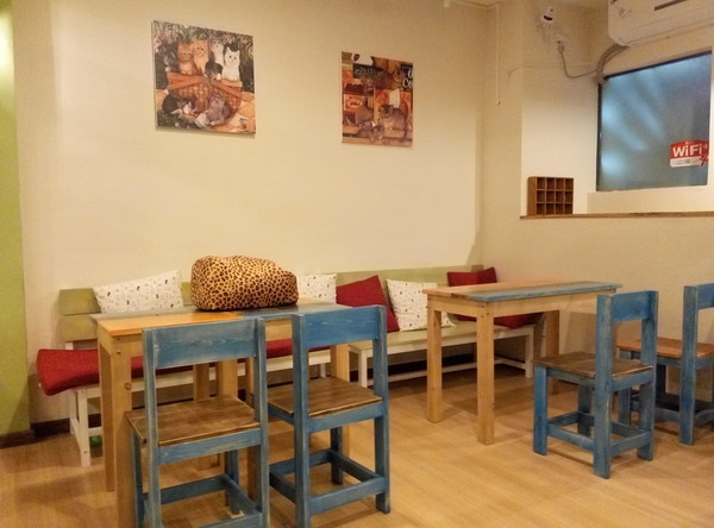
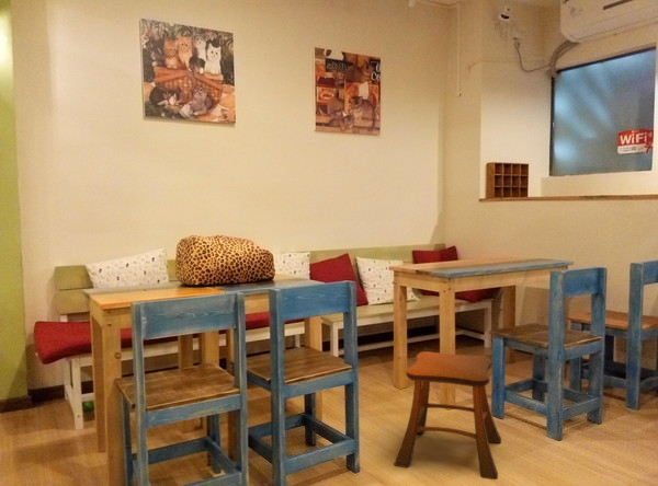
+ stool (450, 407)
